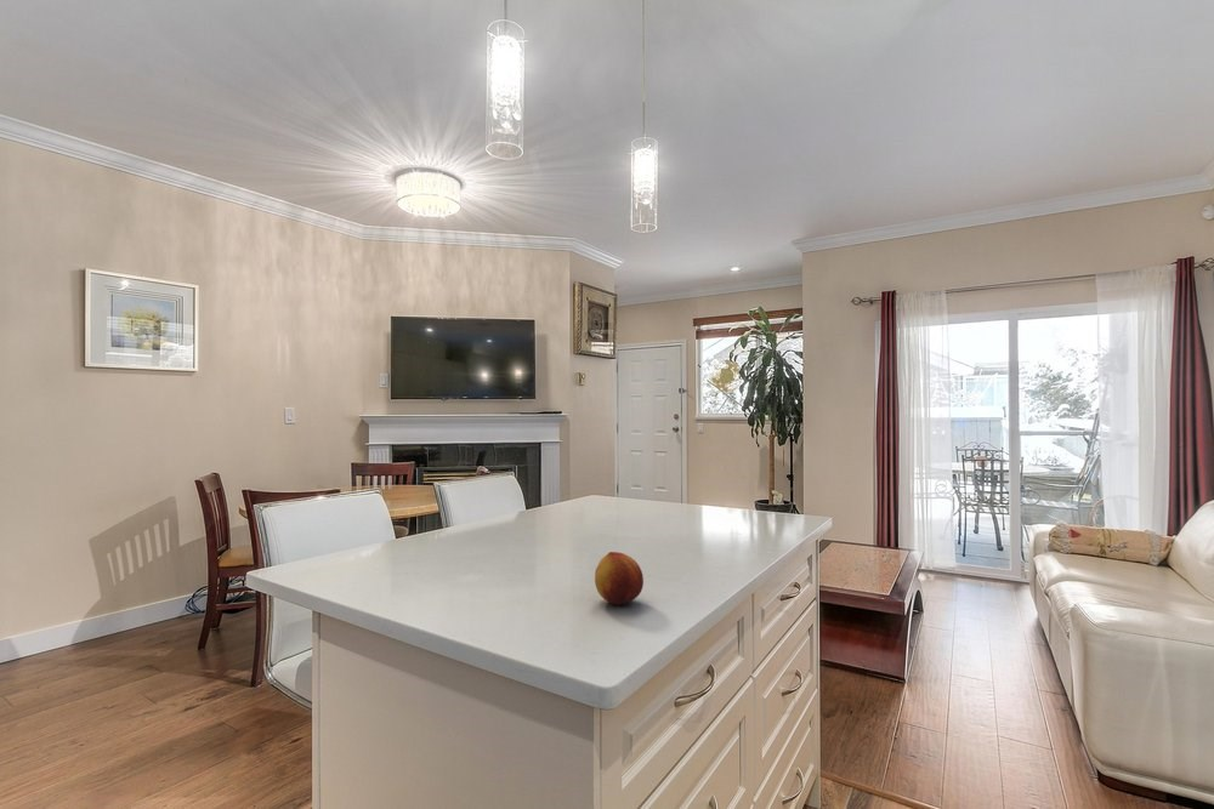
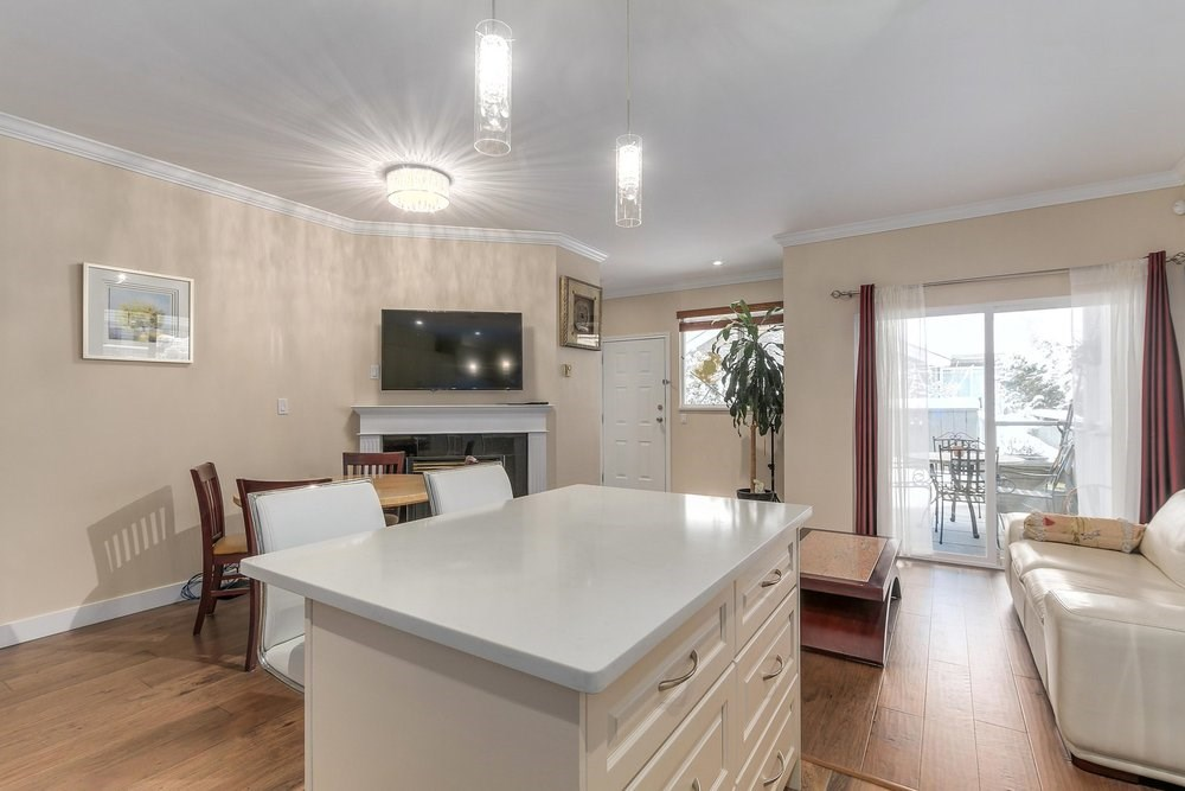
- fruit (618, 576)
